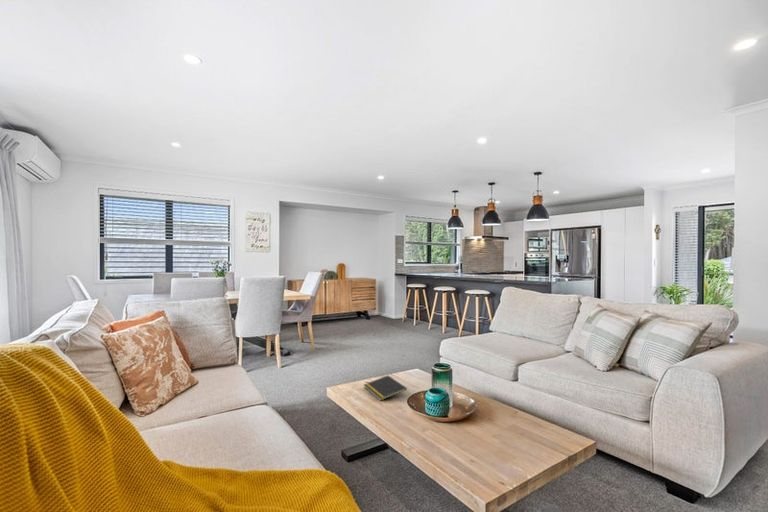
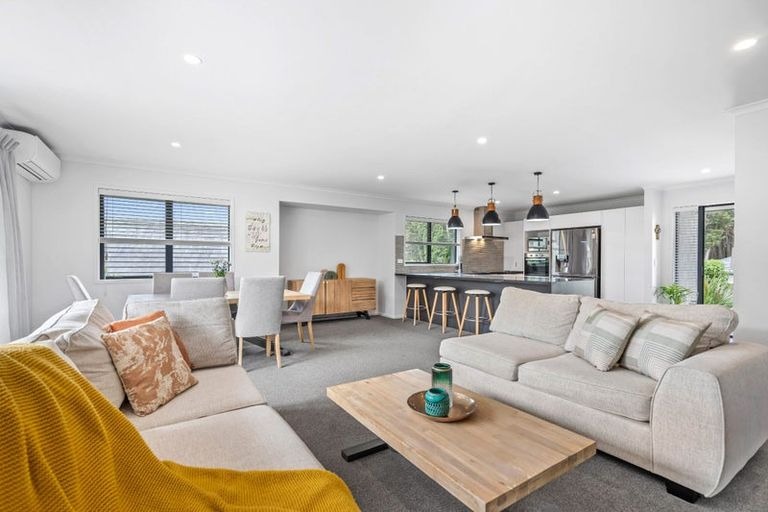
- notepad (384, 387)
